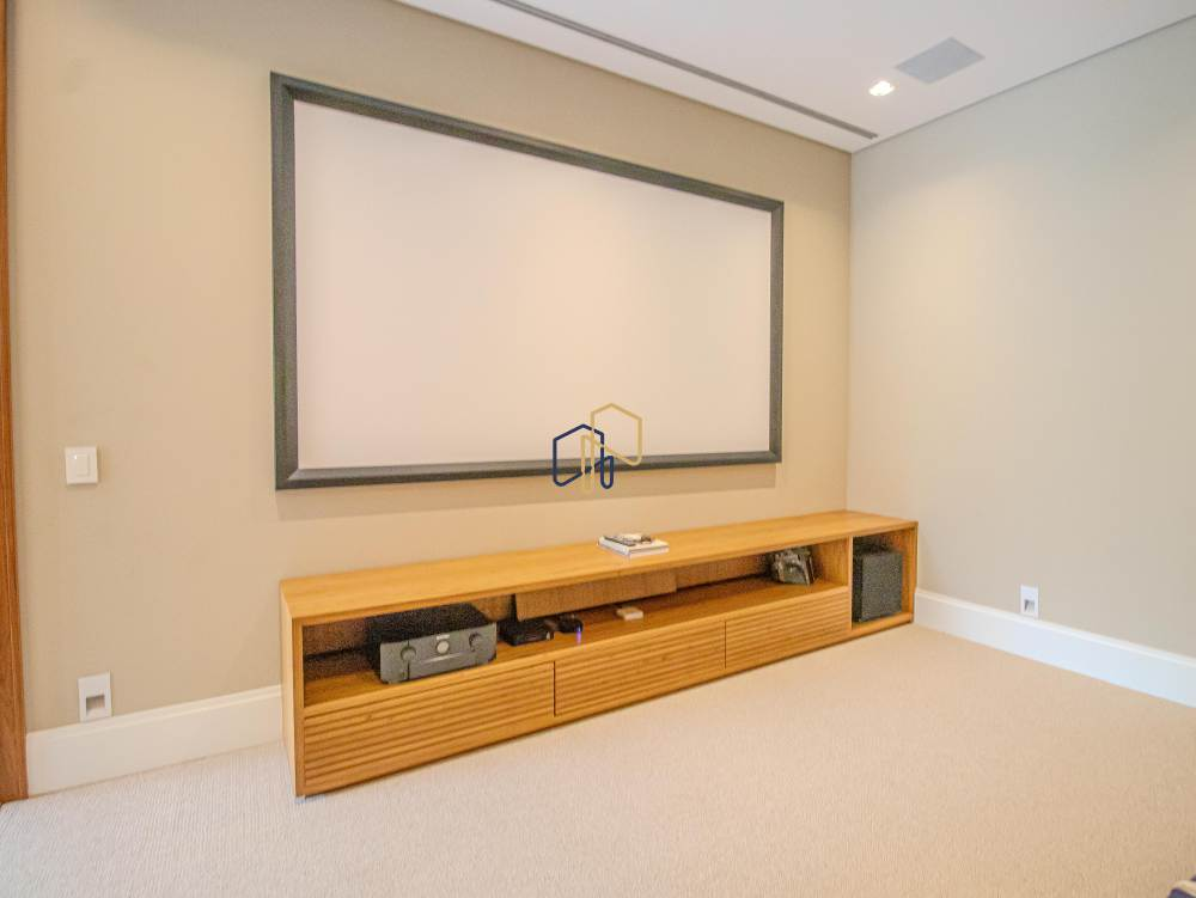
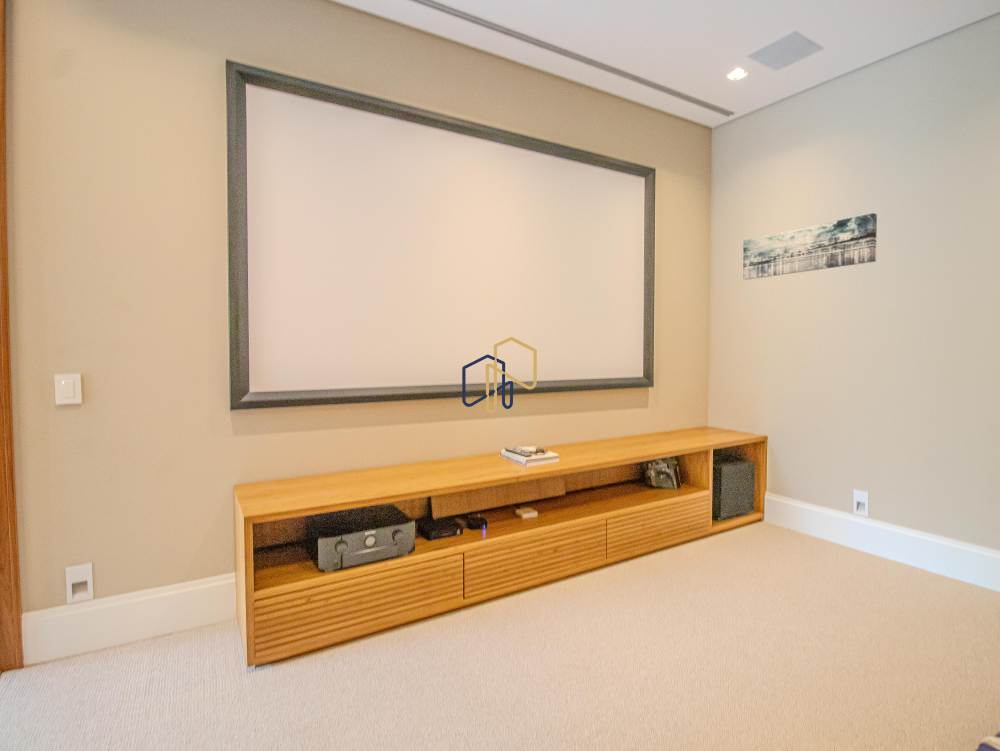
+ wall art (803, 249)
